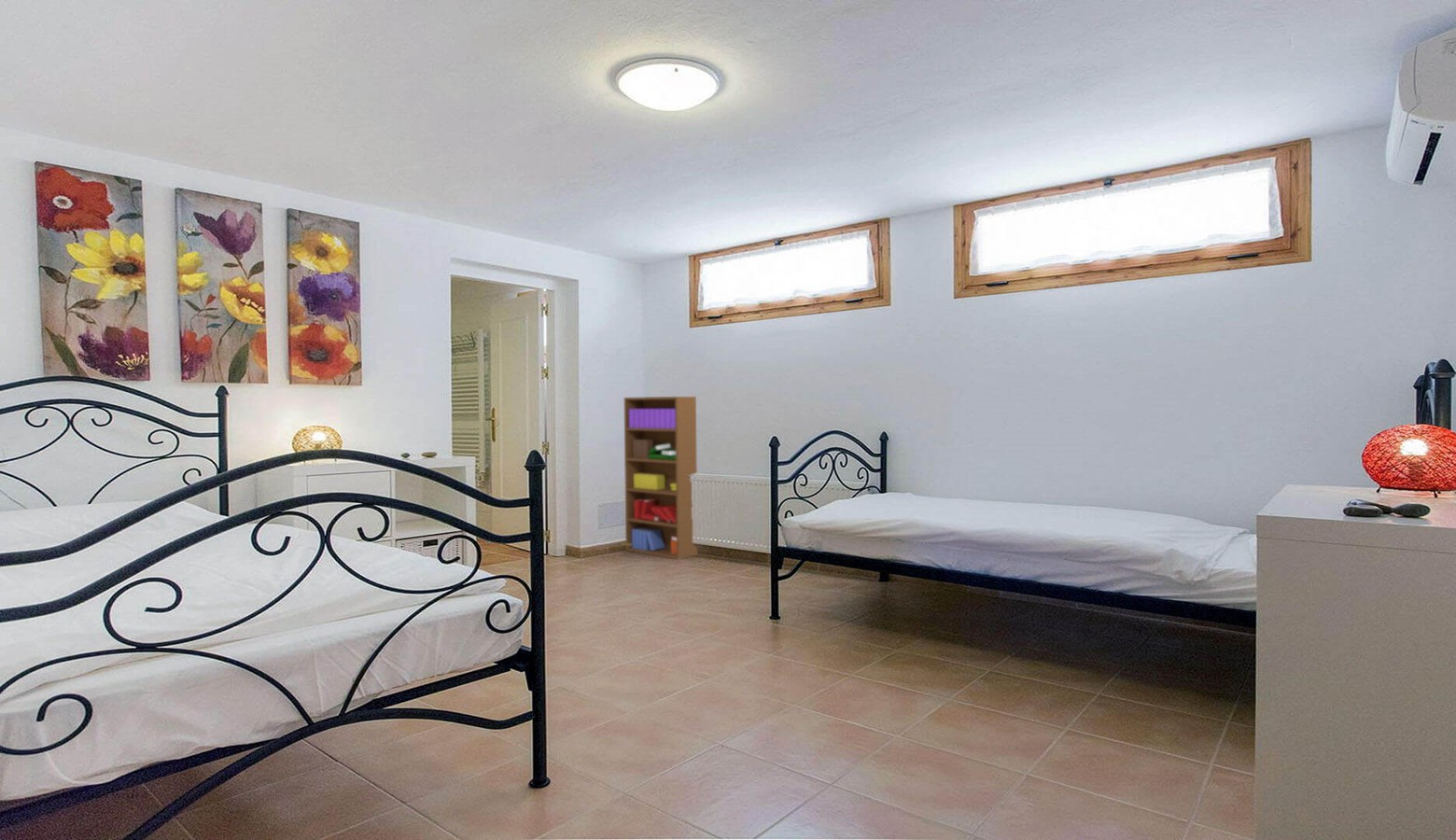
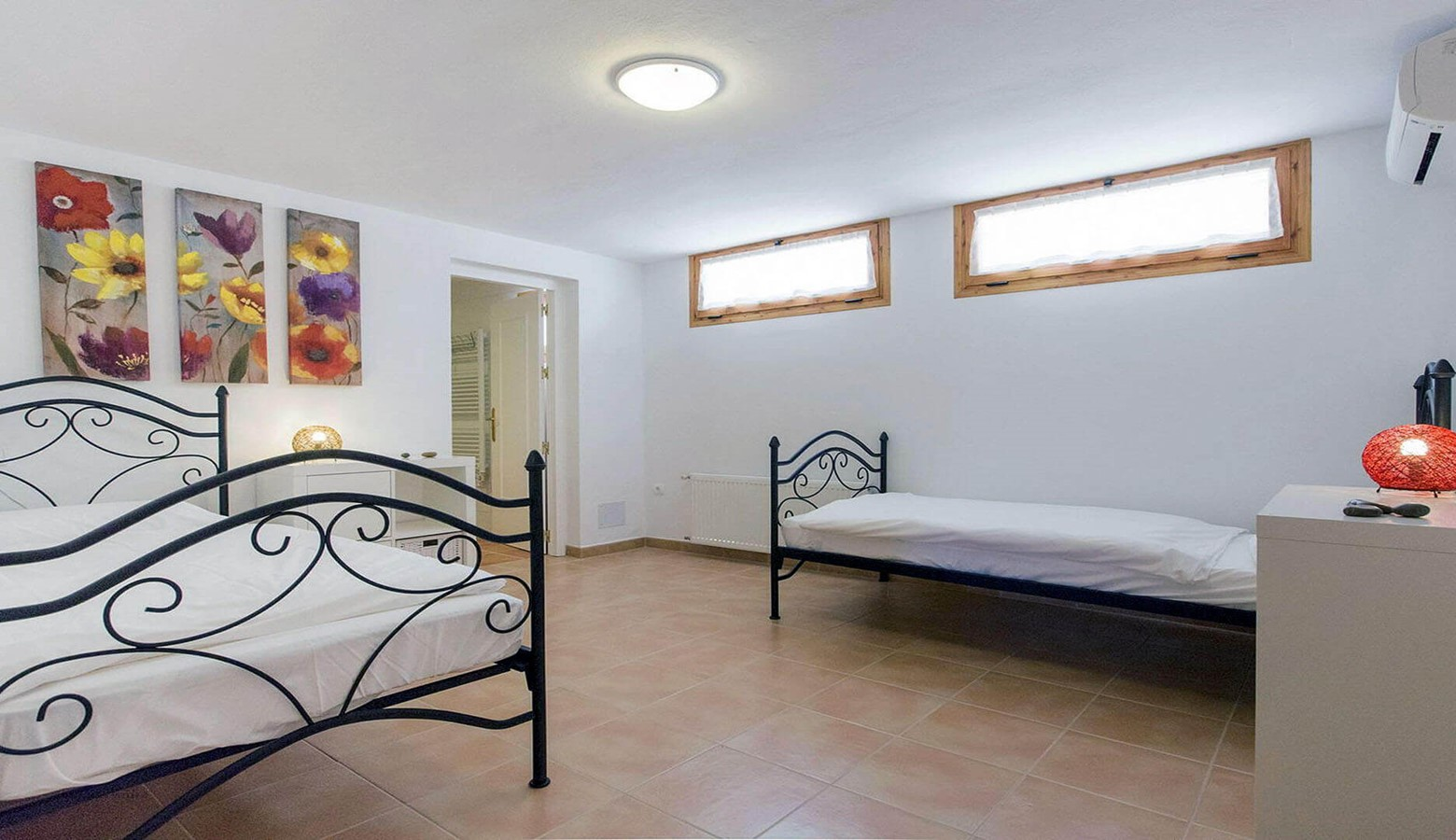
- bookshelf (659, 475)
